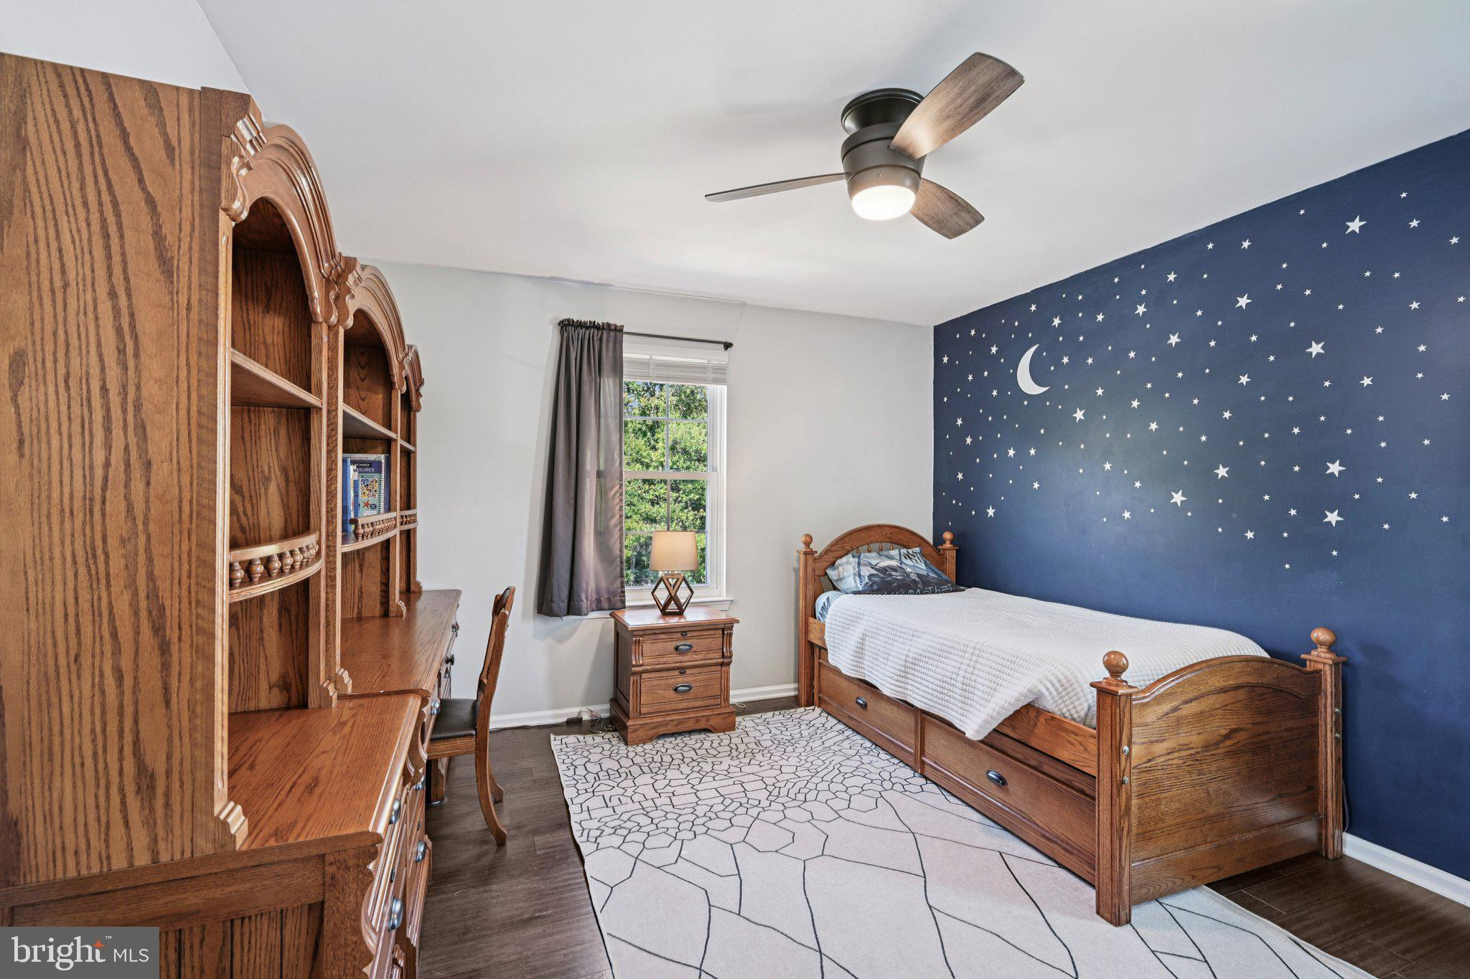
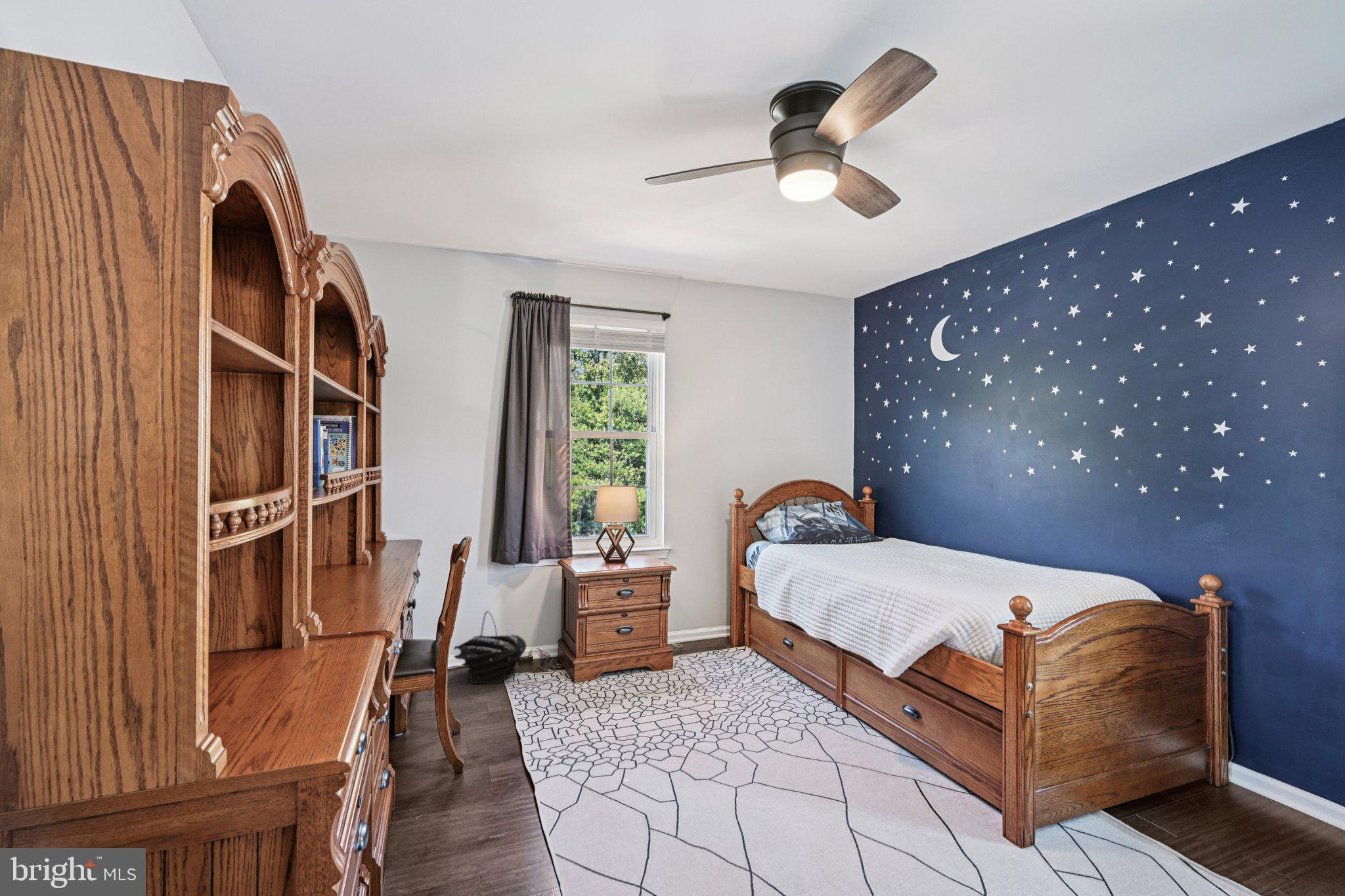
+ basket (491, 644)
